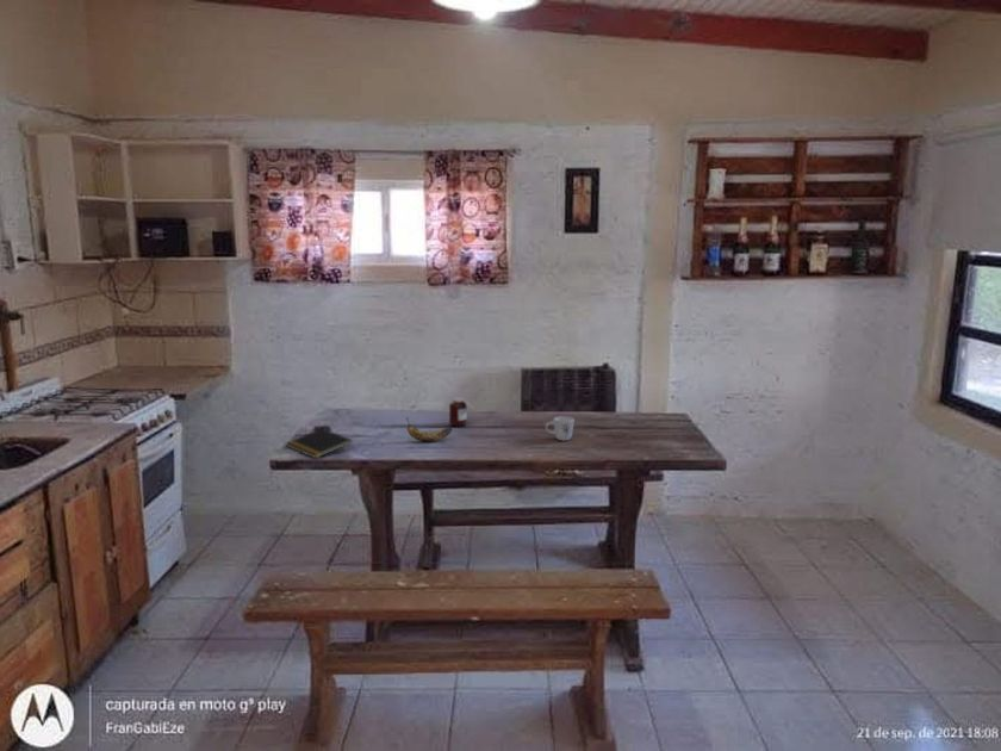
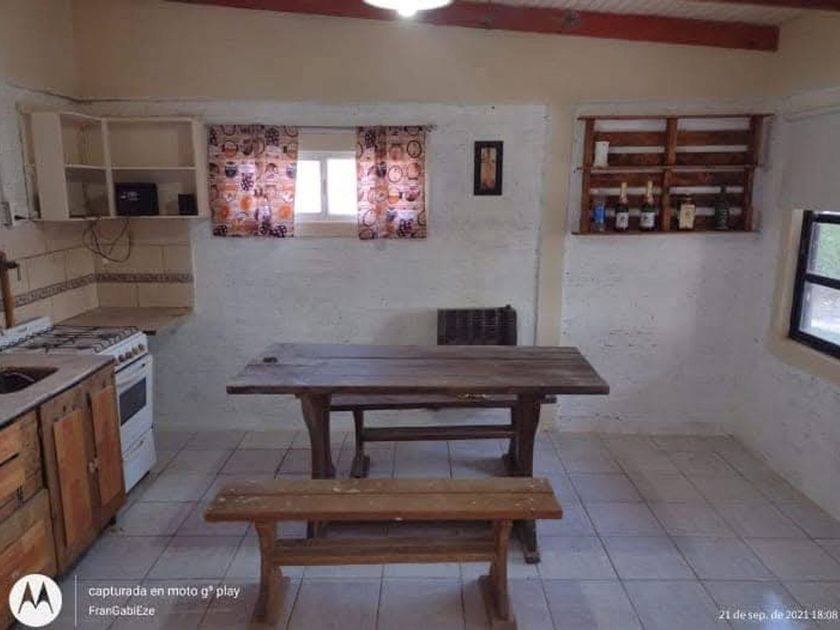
- banana (429, 432)
- mug (559, 428)
- notepad (318, 442)
- jar (461, 411)
